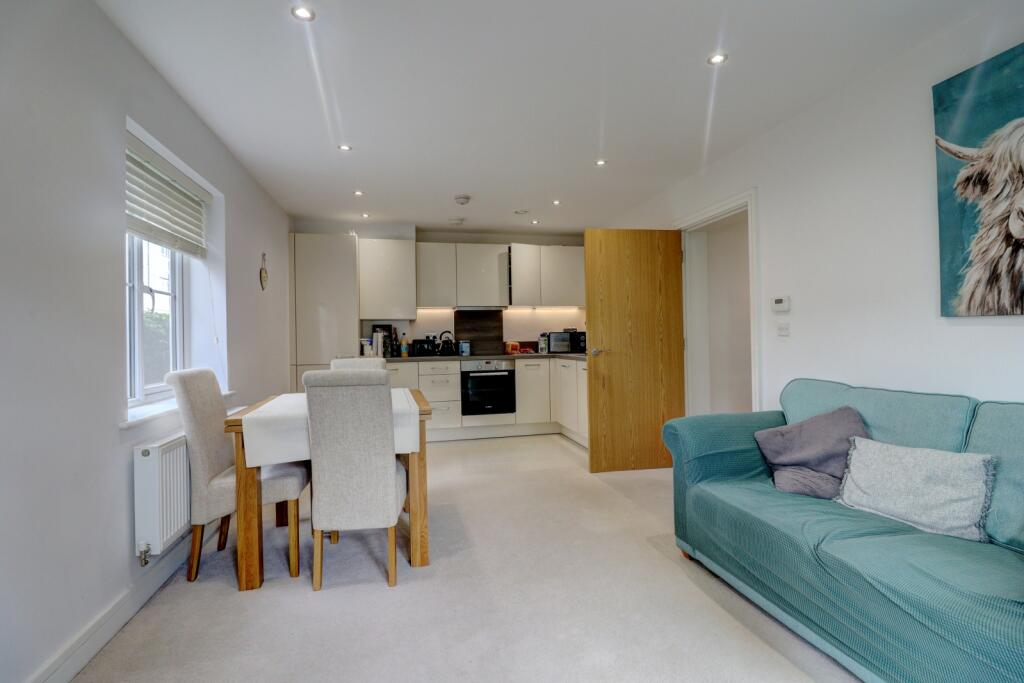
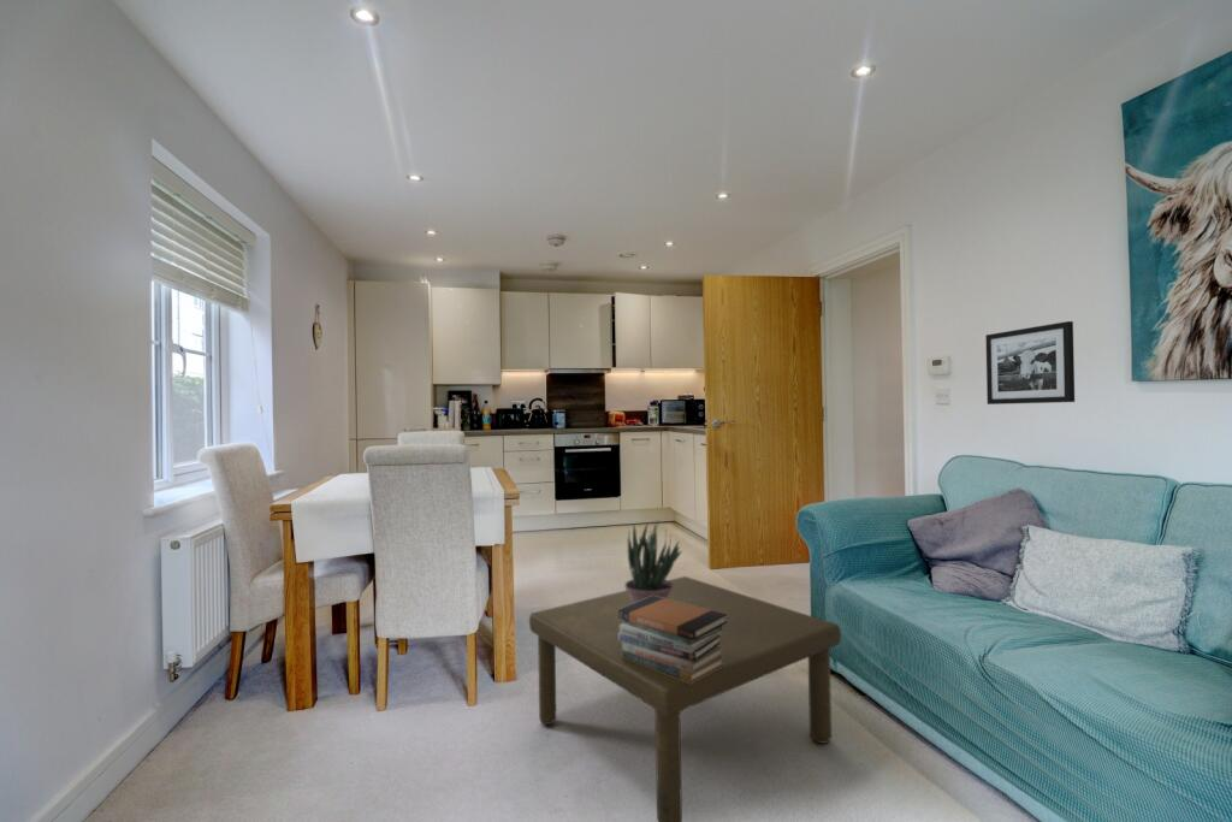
+ potted plant (652, 568)
+ book stack (670, 634)
+ coffee table (676, 678)
+ picture frame (1026, 366)
